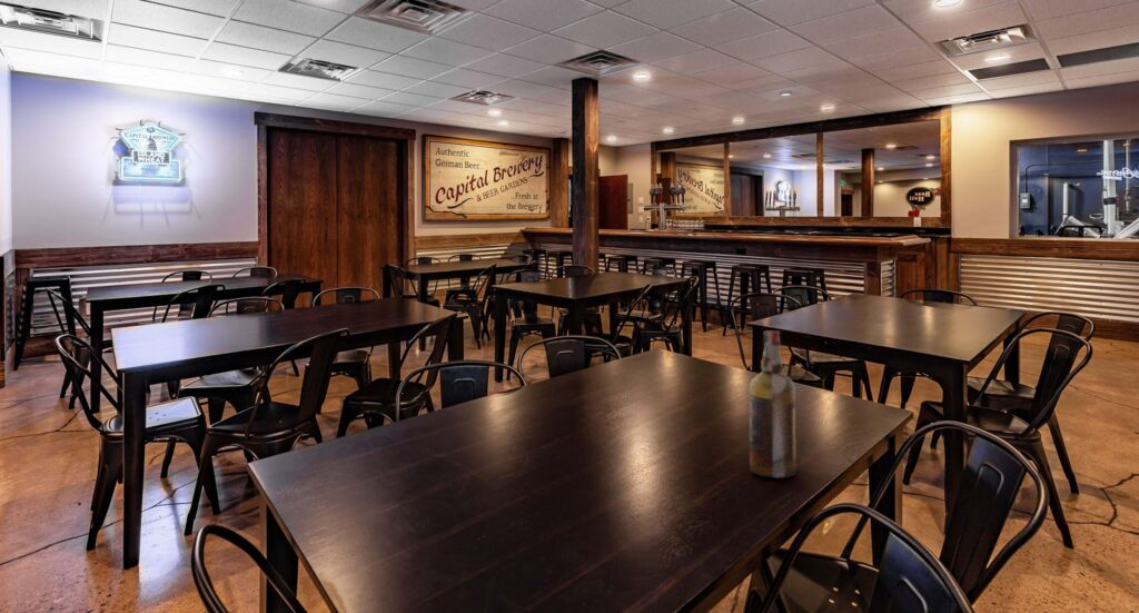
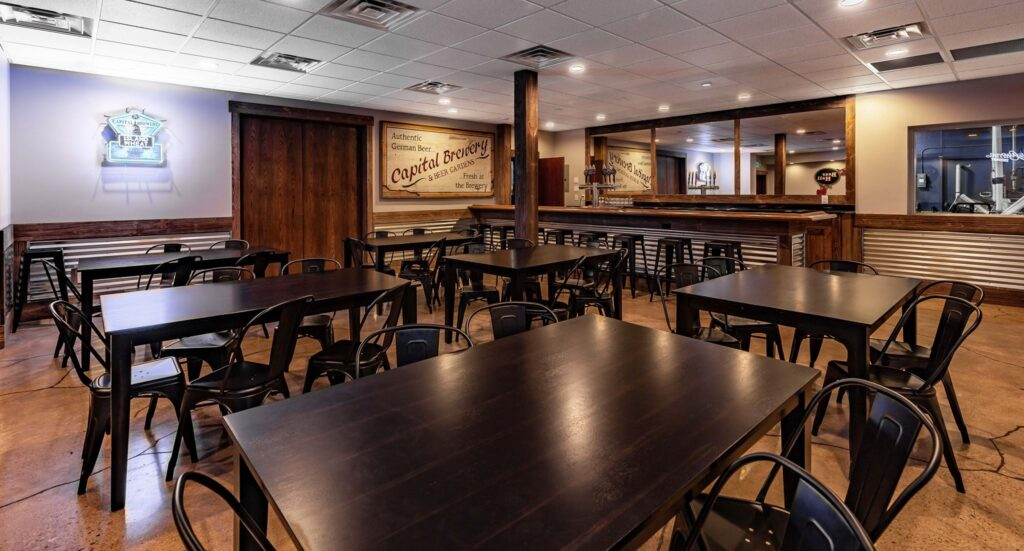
- liquor bottle (772, 401)
